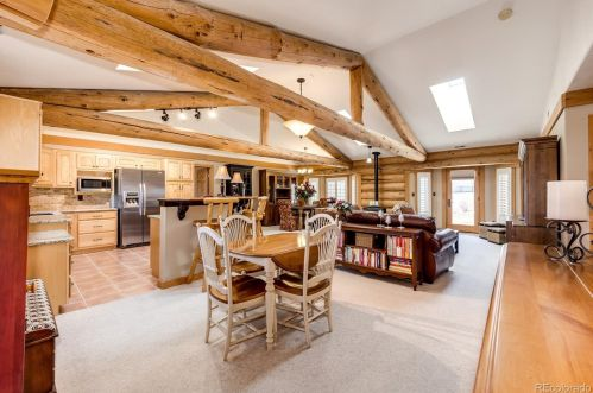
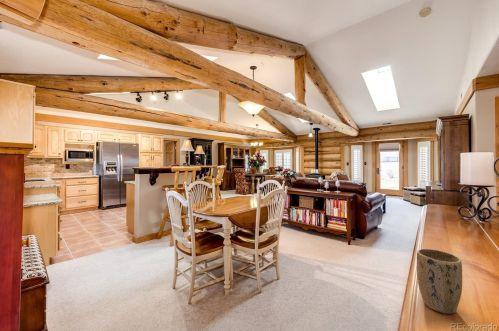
+ plant pot (438, 280)
